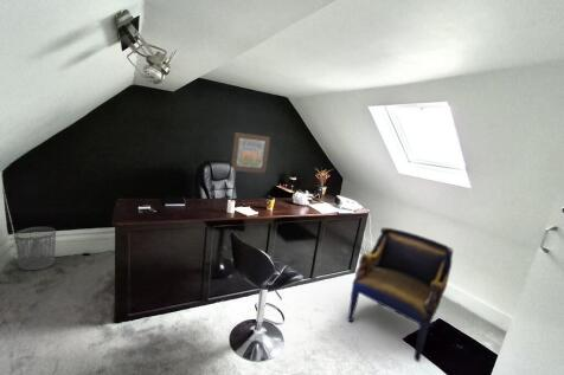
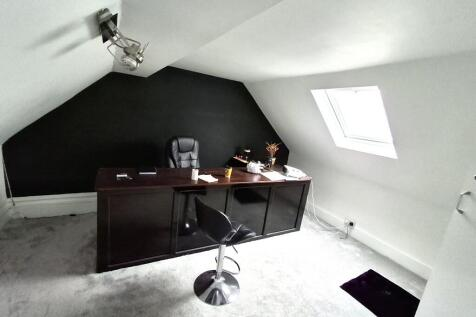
- wall art (250, 153)
- waste bin (37, 247)
- armchair (400, 282)
